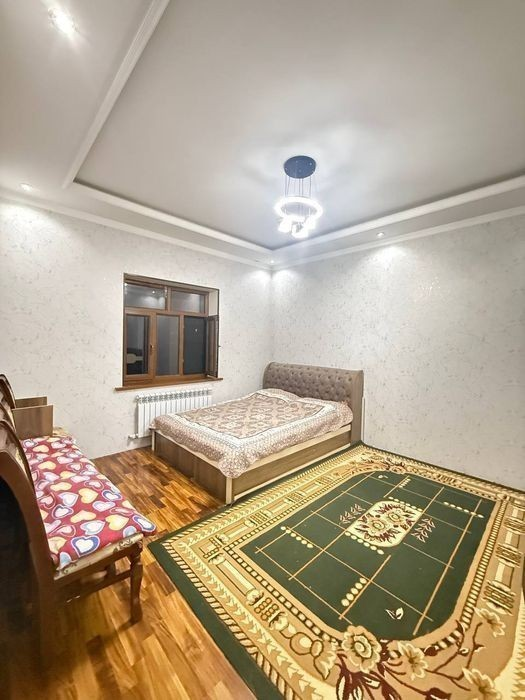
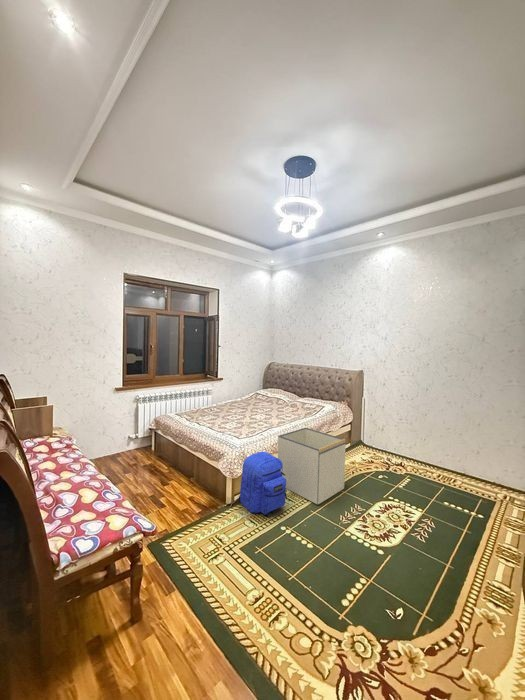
+ storage bin (311, 461)
+ backpack (265, 480)
